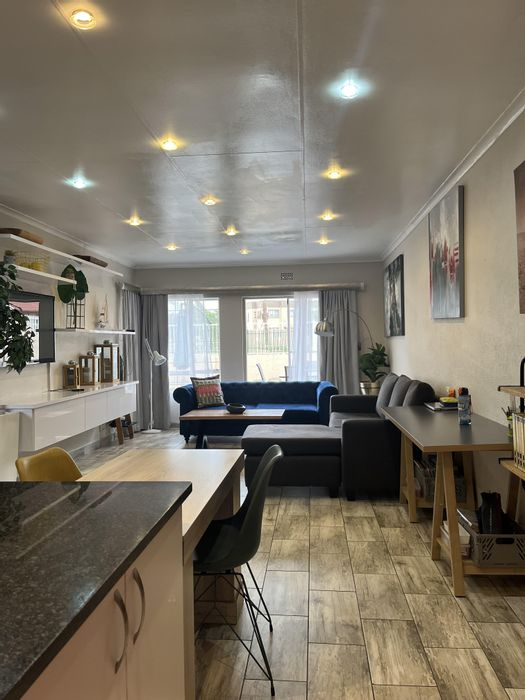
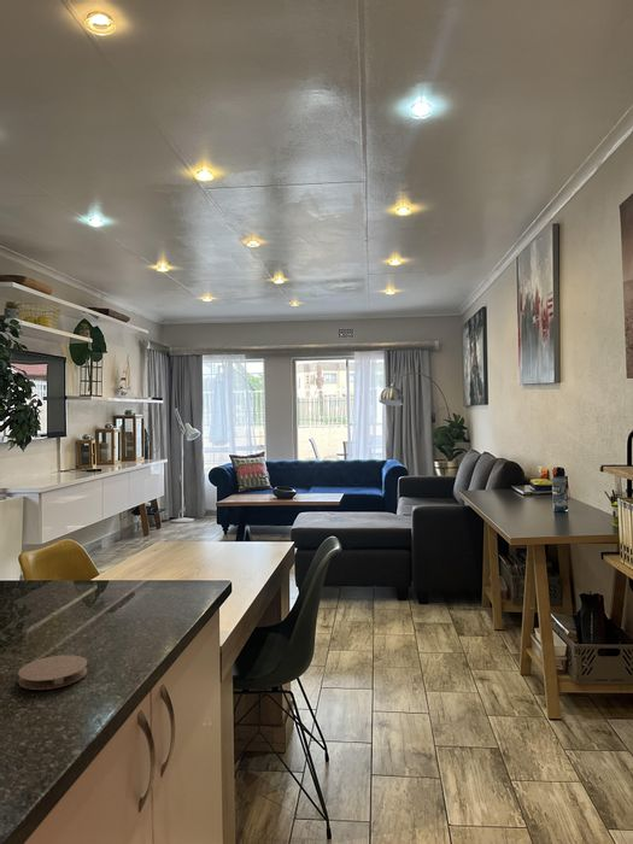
+ coaster (53, 670)
